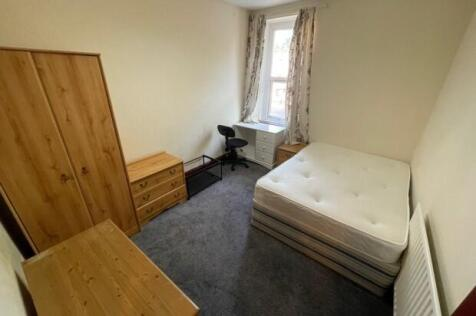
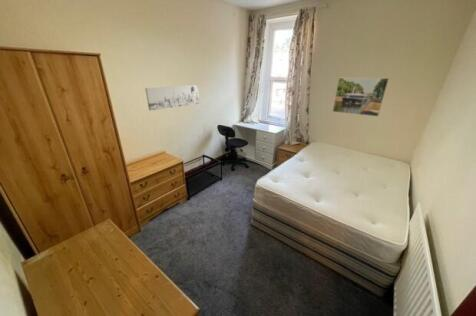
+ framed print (358, 96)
+ wall art (175, 96)
